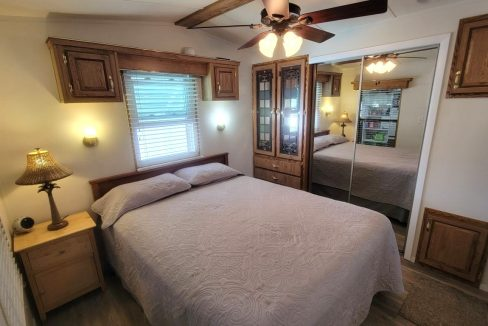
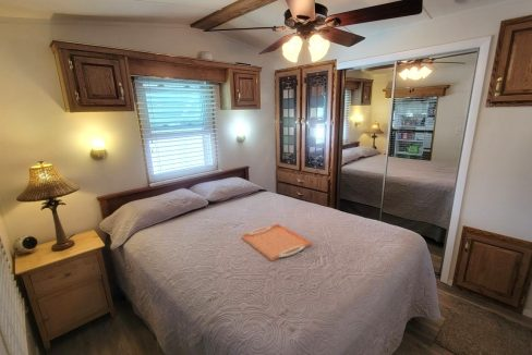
+ serving tray (275, 240)
